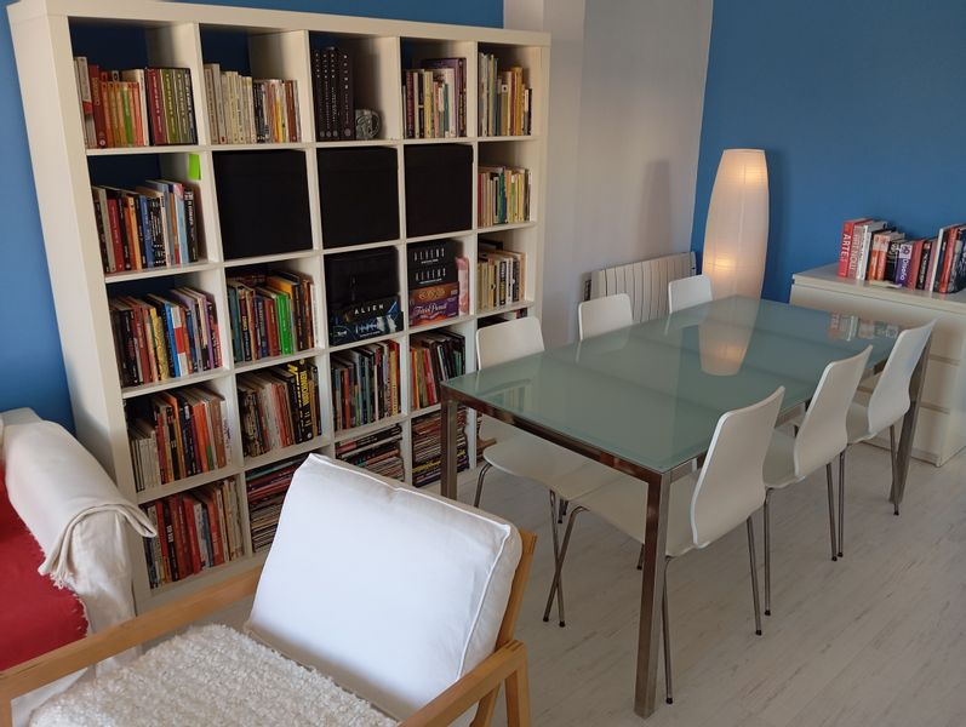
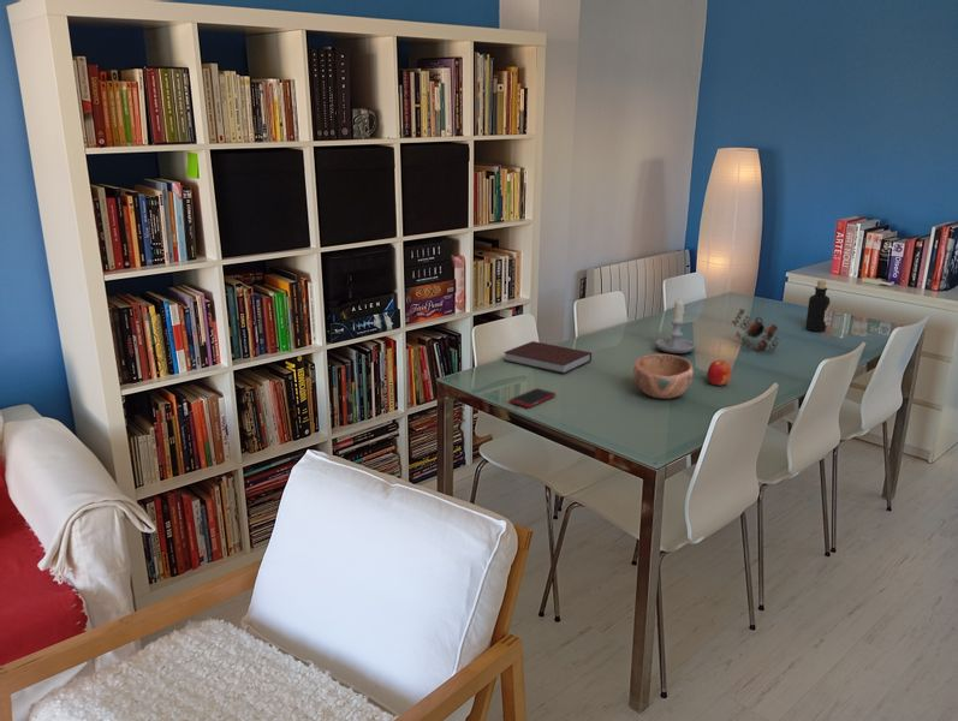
+ teapot (755, 329)
+ notebook (547, 356)
+ cell phone (532, 398)
+ fruit (719, 371)
+ bowl (662, 377)
+ bottle (819, 305)
+ candle (677, 324)
